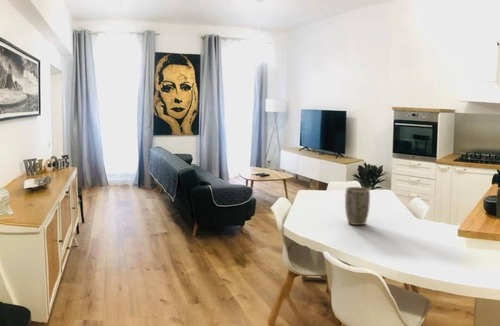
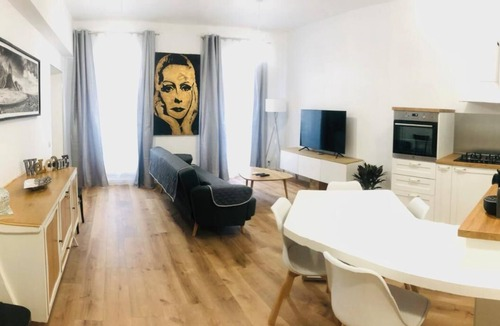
- plant pot (357, 206)
